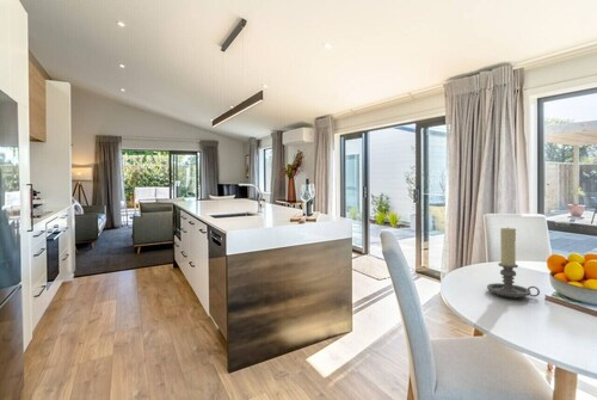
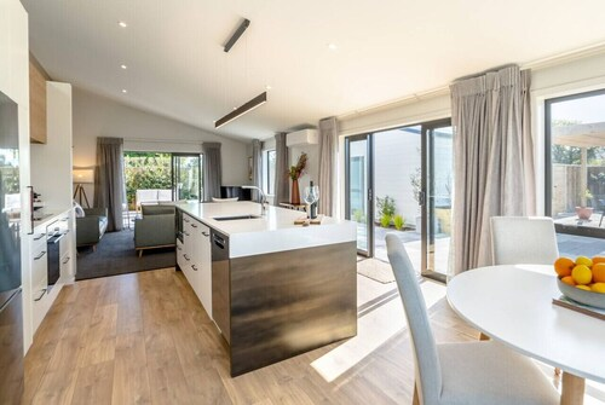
- candle holder (512, 260)
